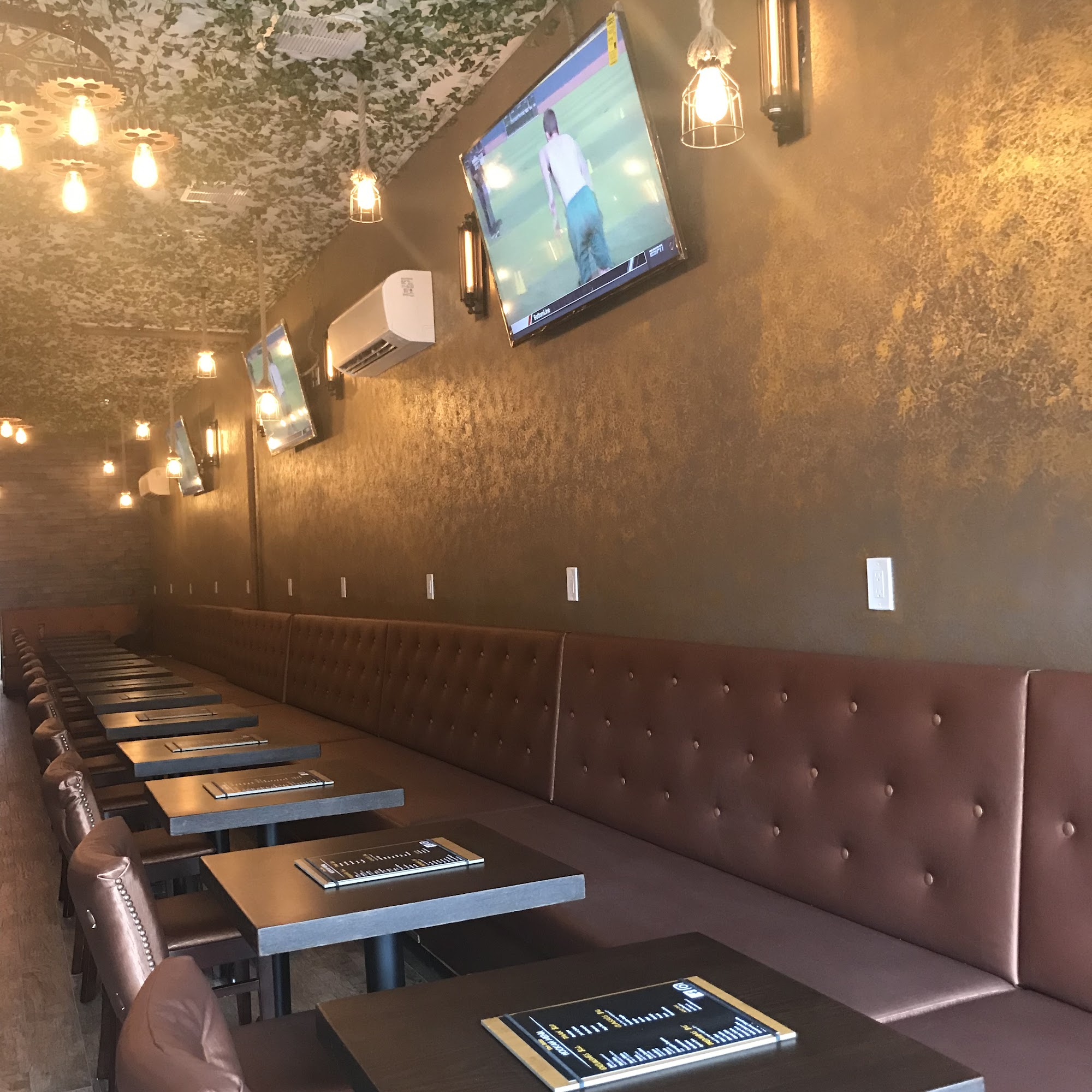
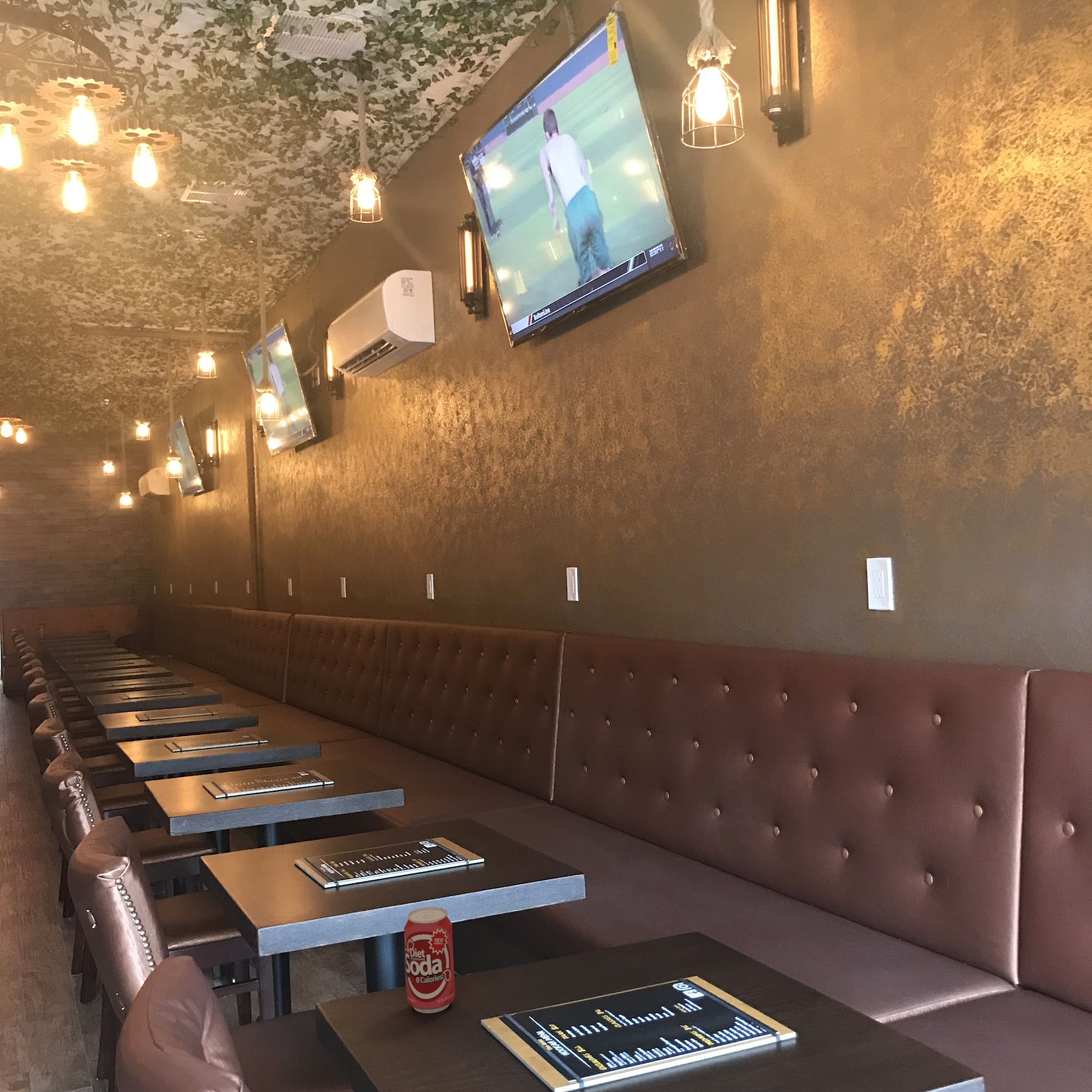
+ beverage can (429, 959)
